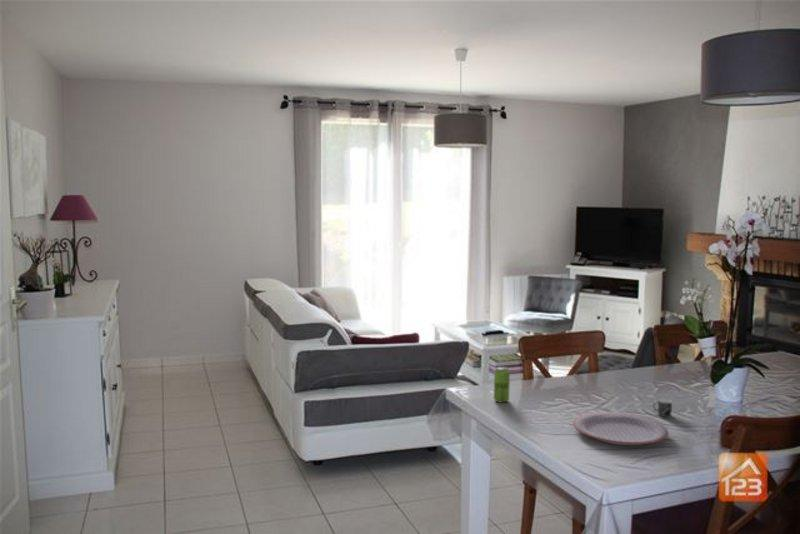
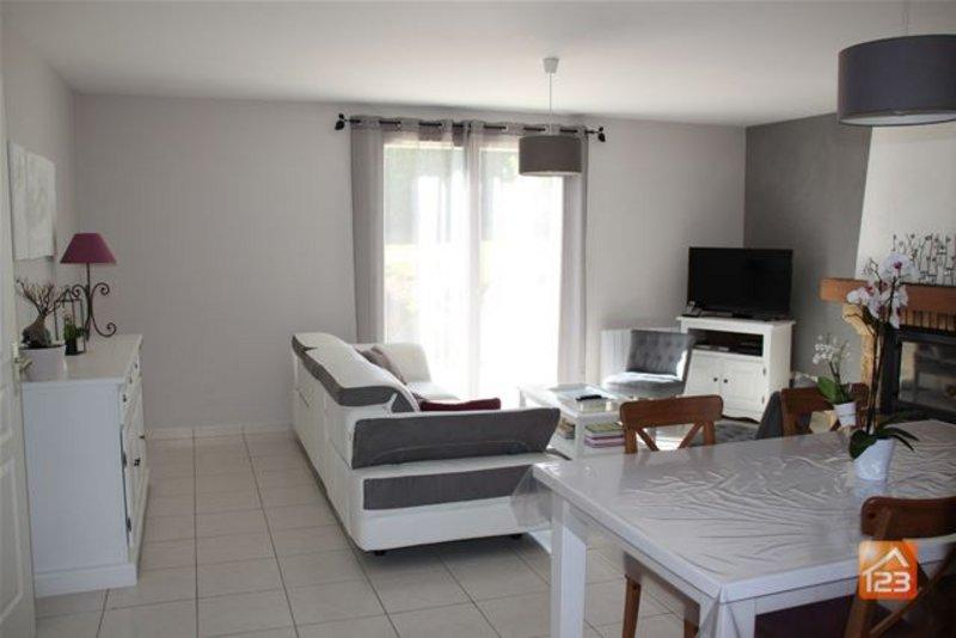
- mug (670, 409)
- plate (619, 429)
- beverage can (501, 384)
